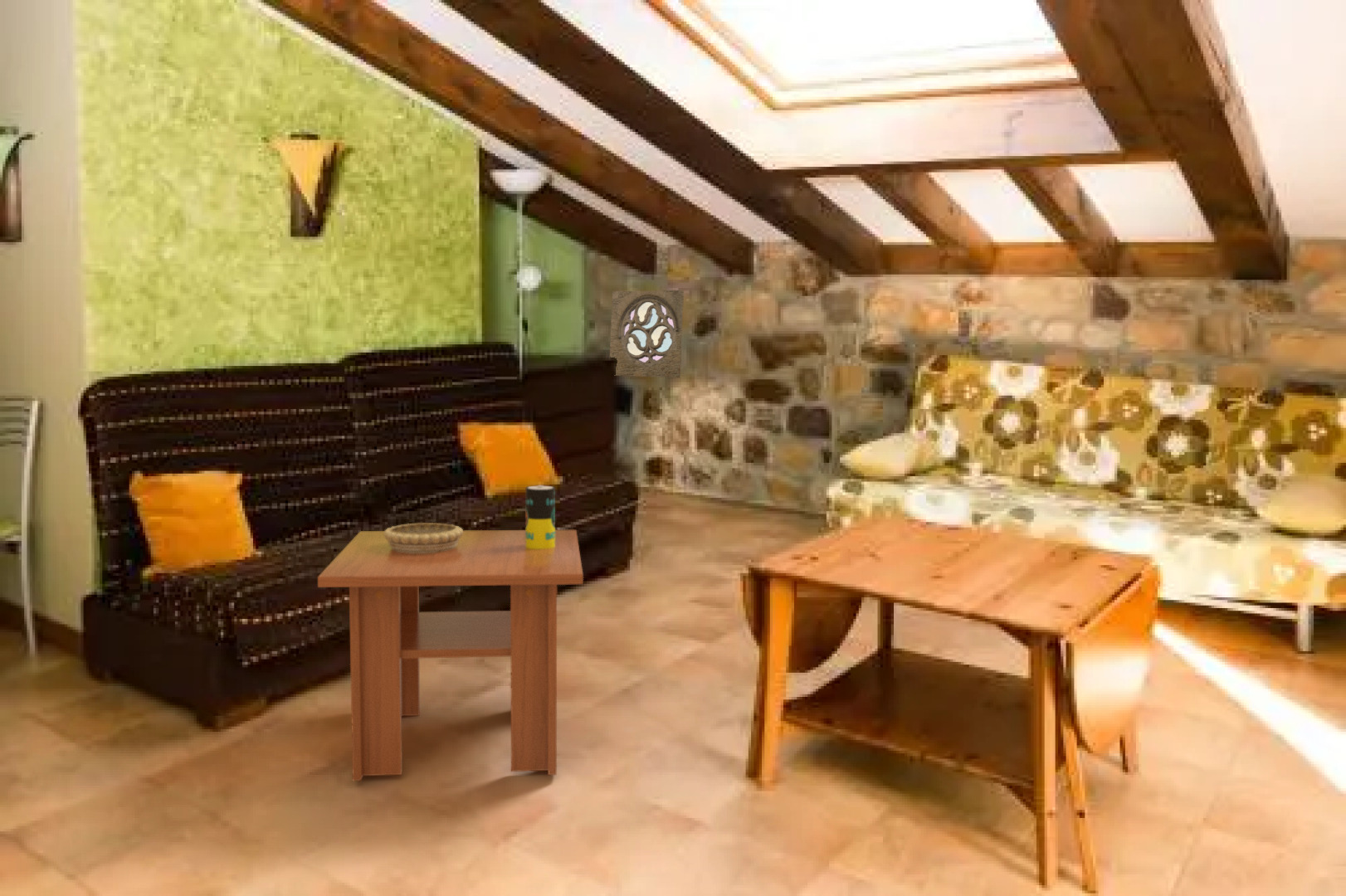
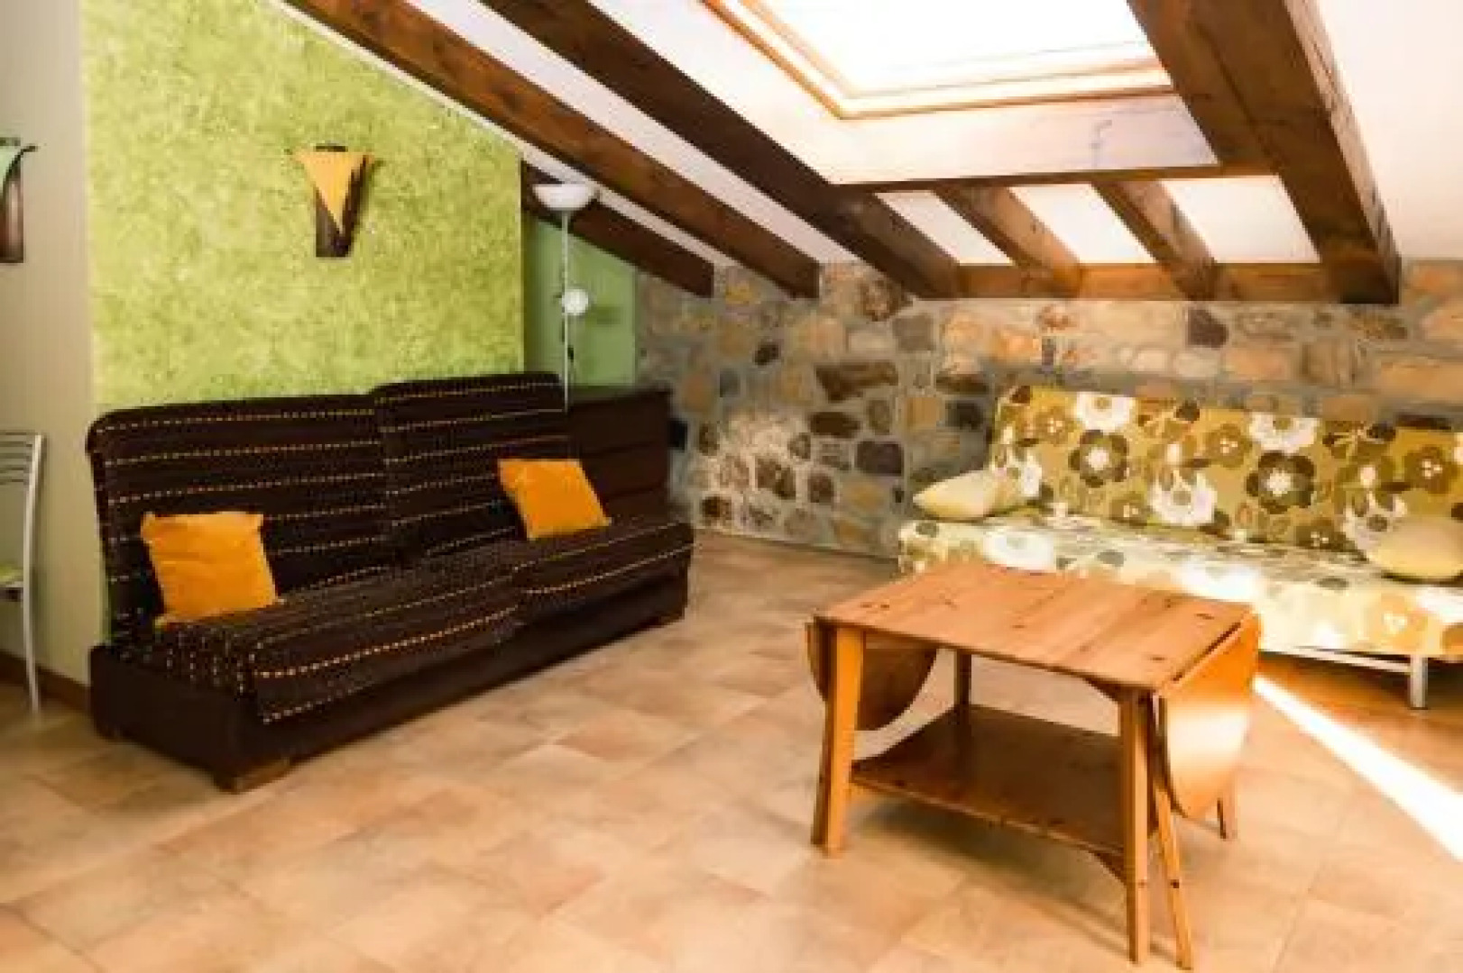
- coffee table (461, 647)
- decorative bowl (423, 537)
- wall ornament (646, 334)
- candle (540, 515)
